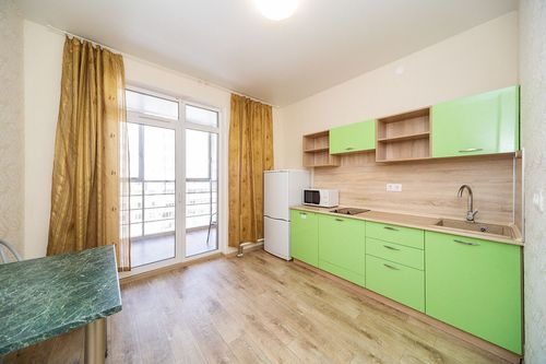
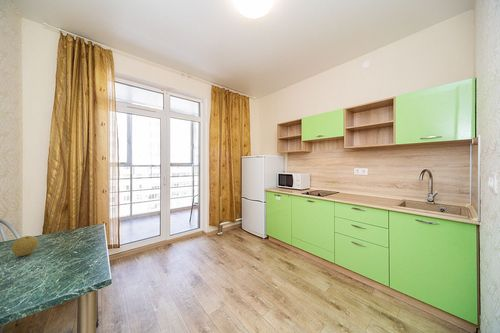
+ fruit (25, 245)
